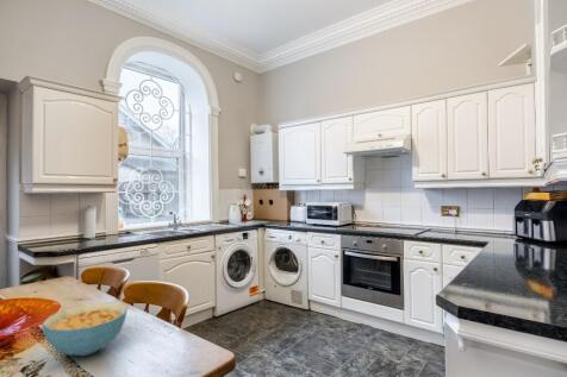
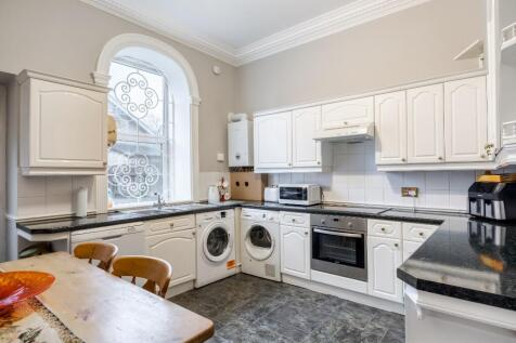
- cereal bowl (87, 332)
